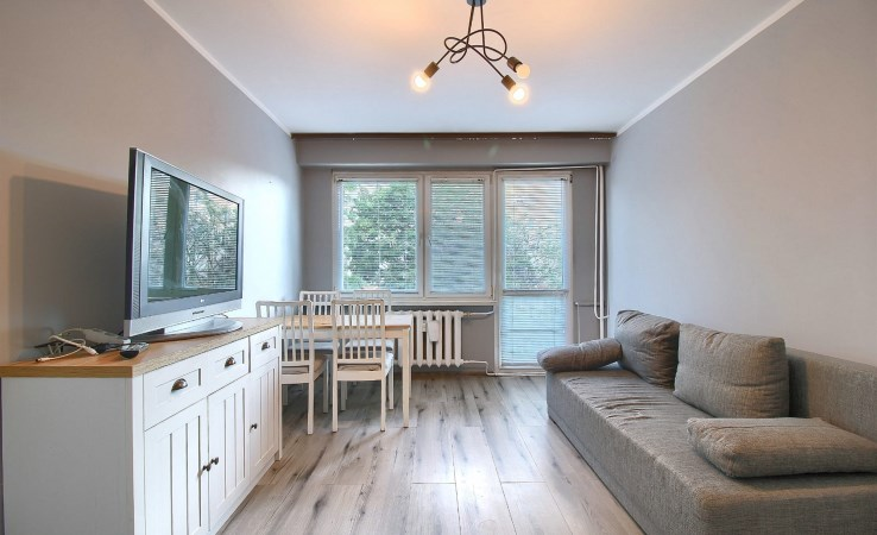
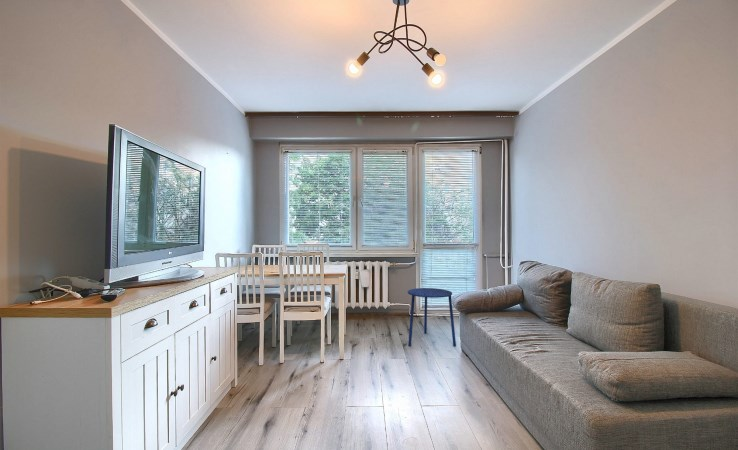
+ side table (426, 316)
